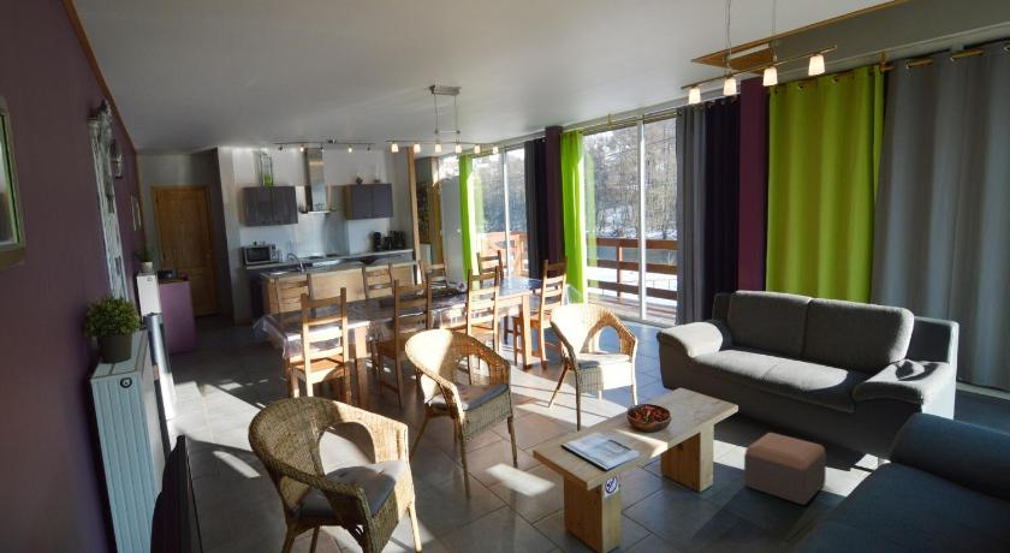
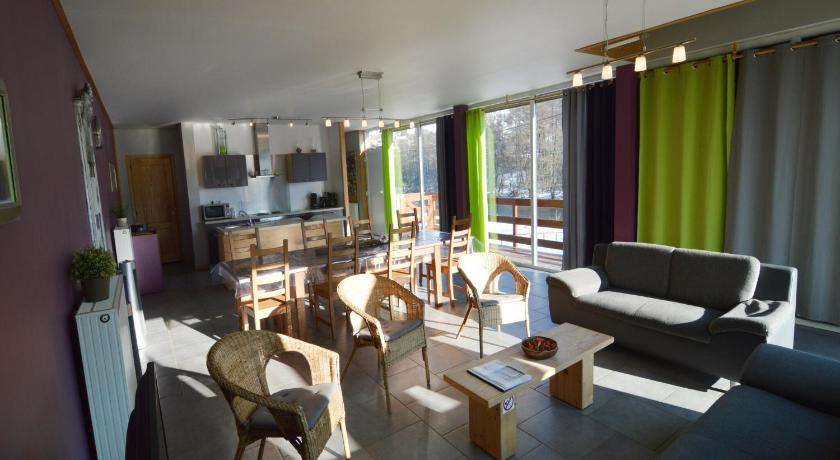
- footstool (784, 464)
